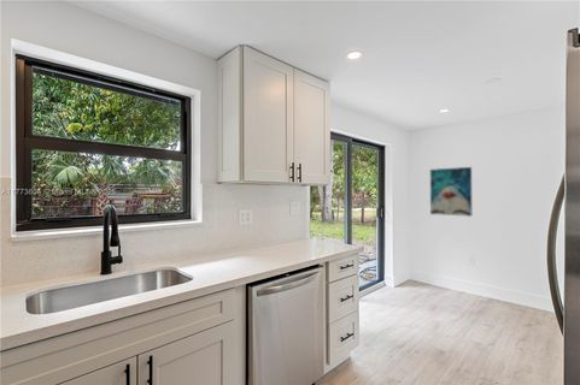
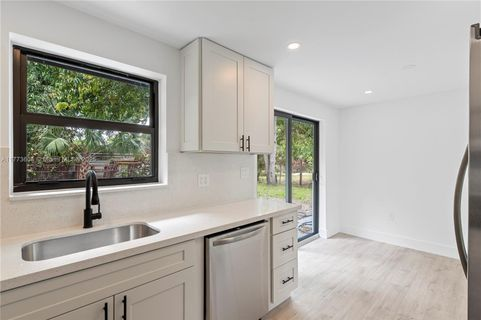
- wall art (450, 191)
